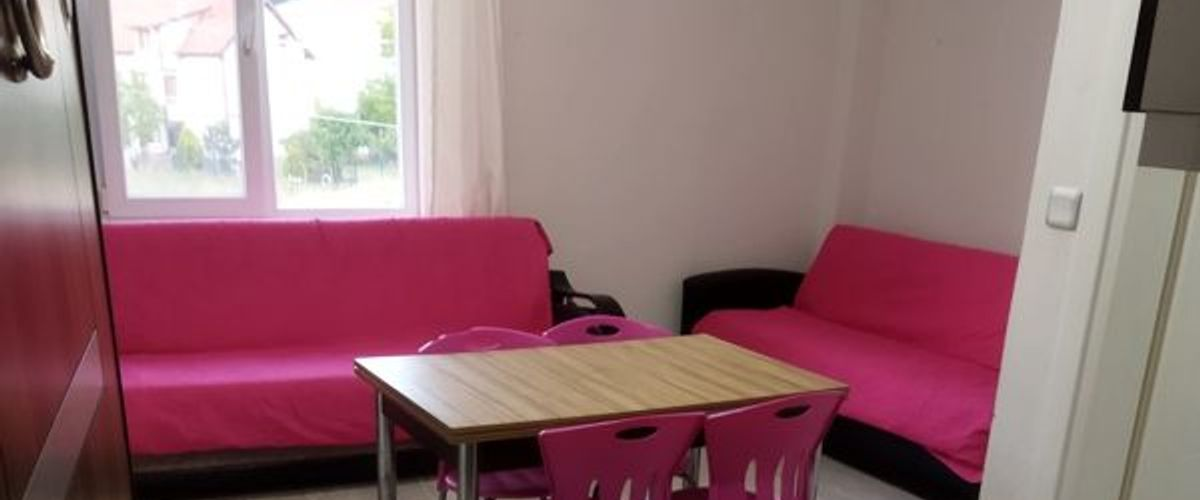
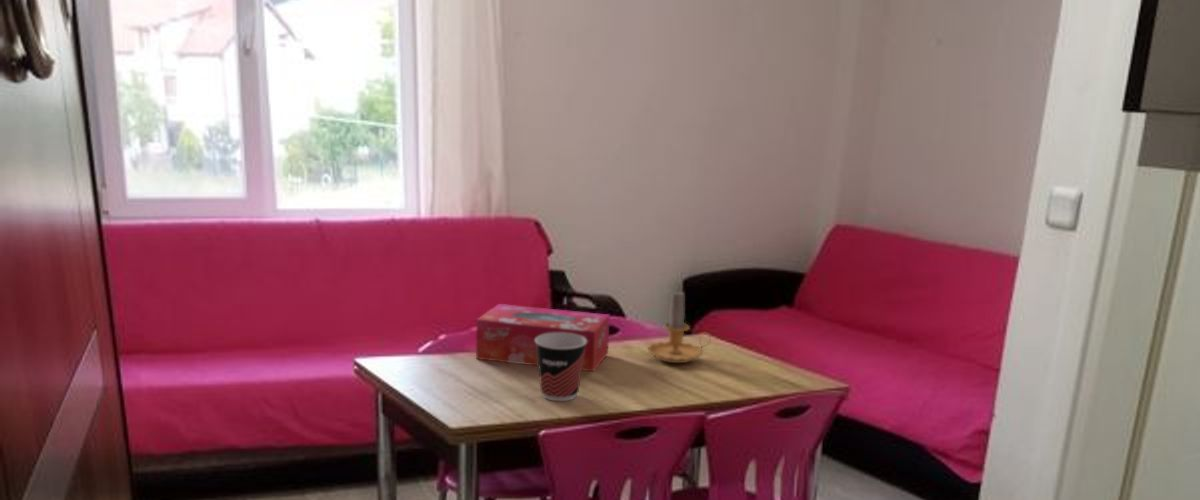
+ cup (560, 367)
+ candle (682, 323)
+ tissue box (542, 334)
